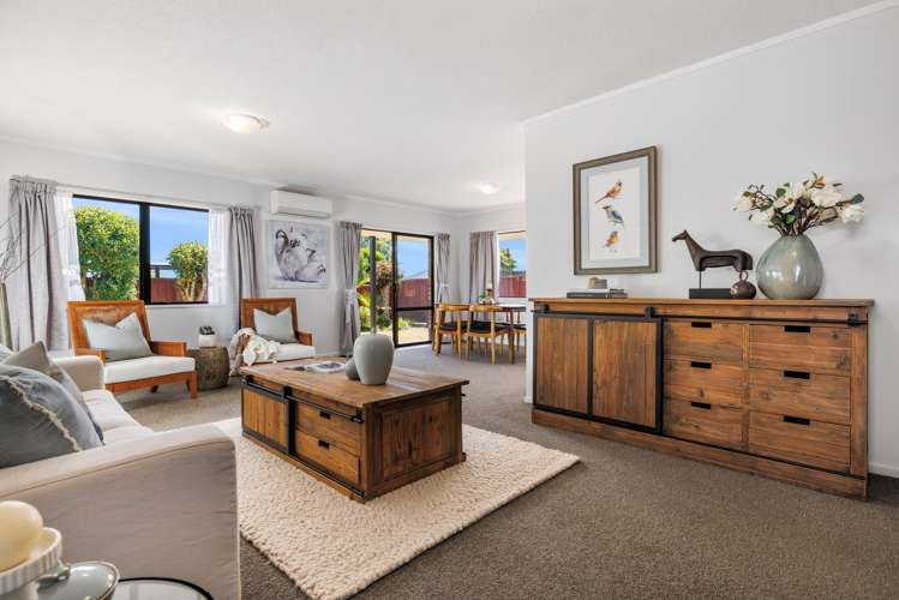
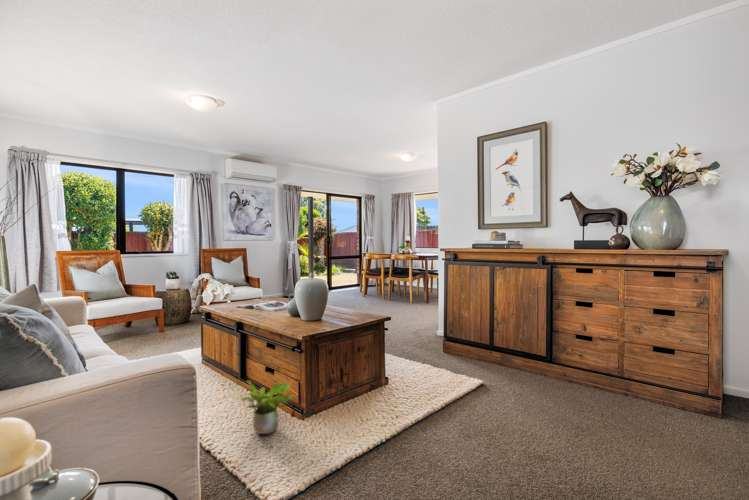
+ potted plant (268, 406)
